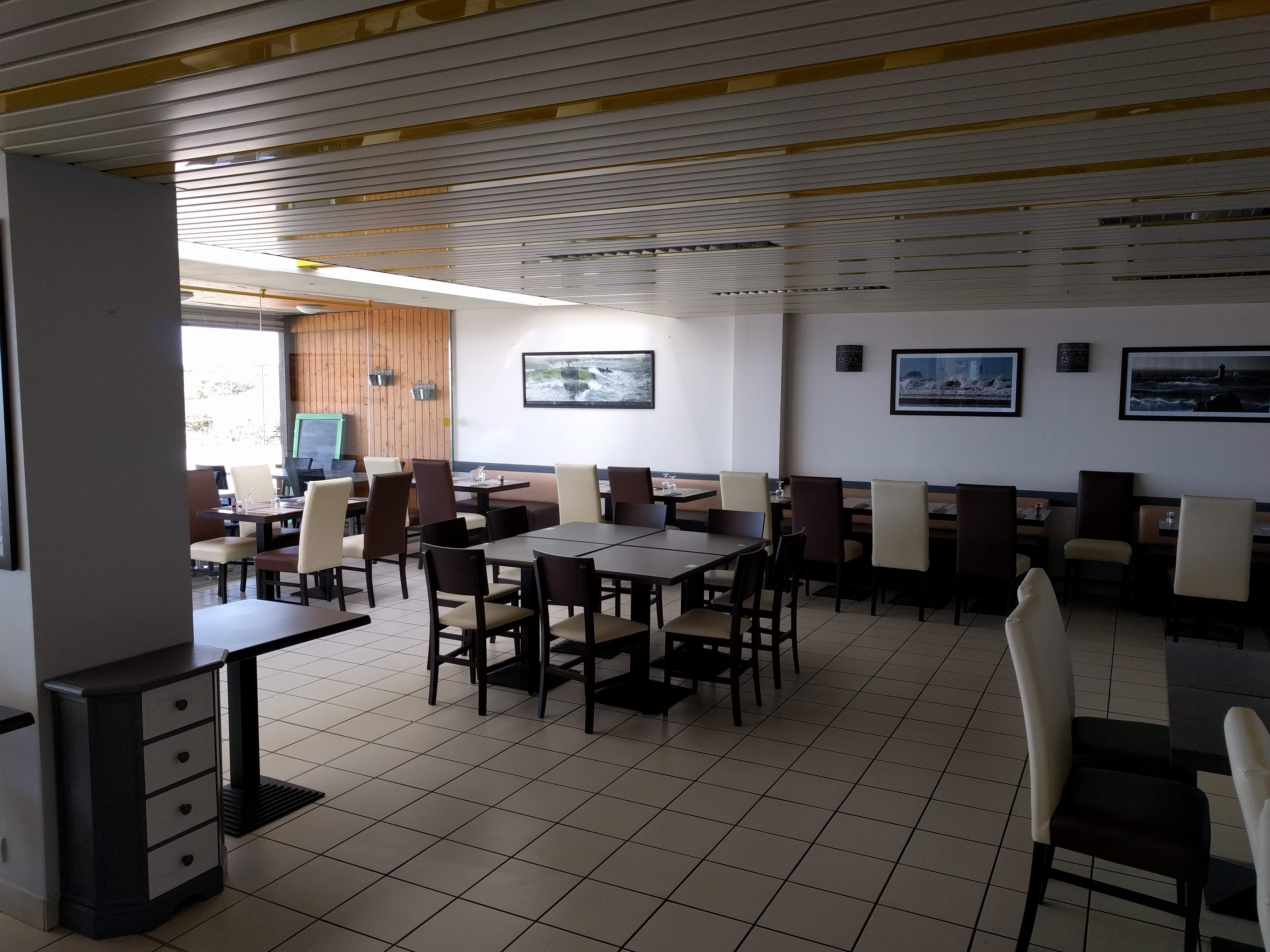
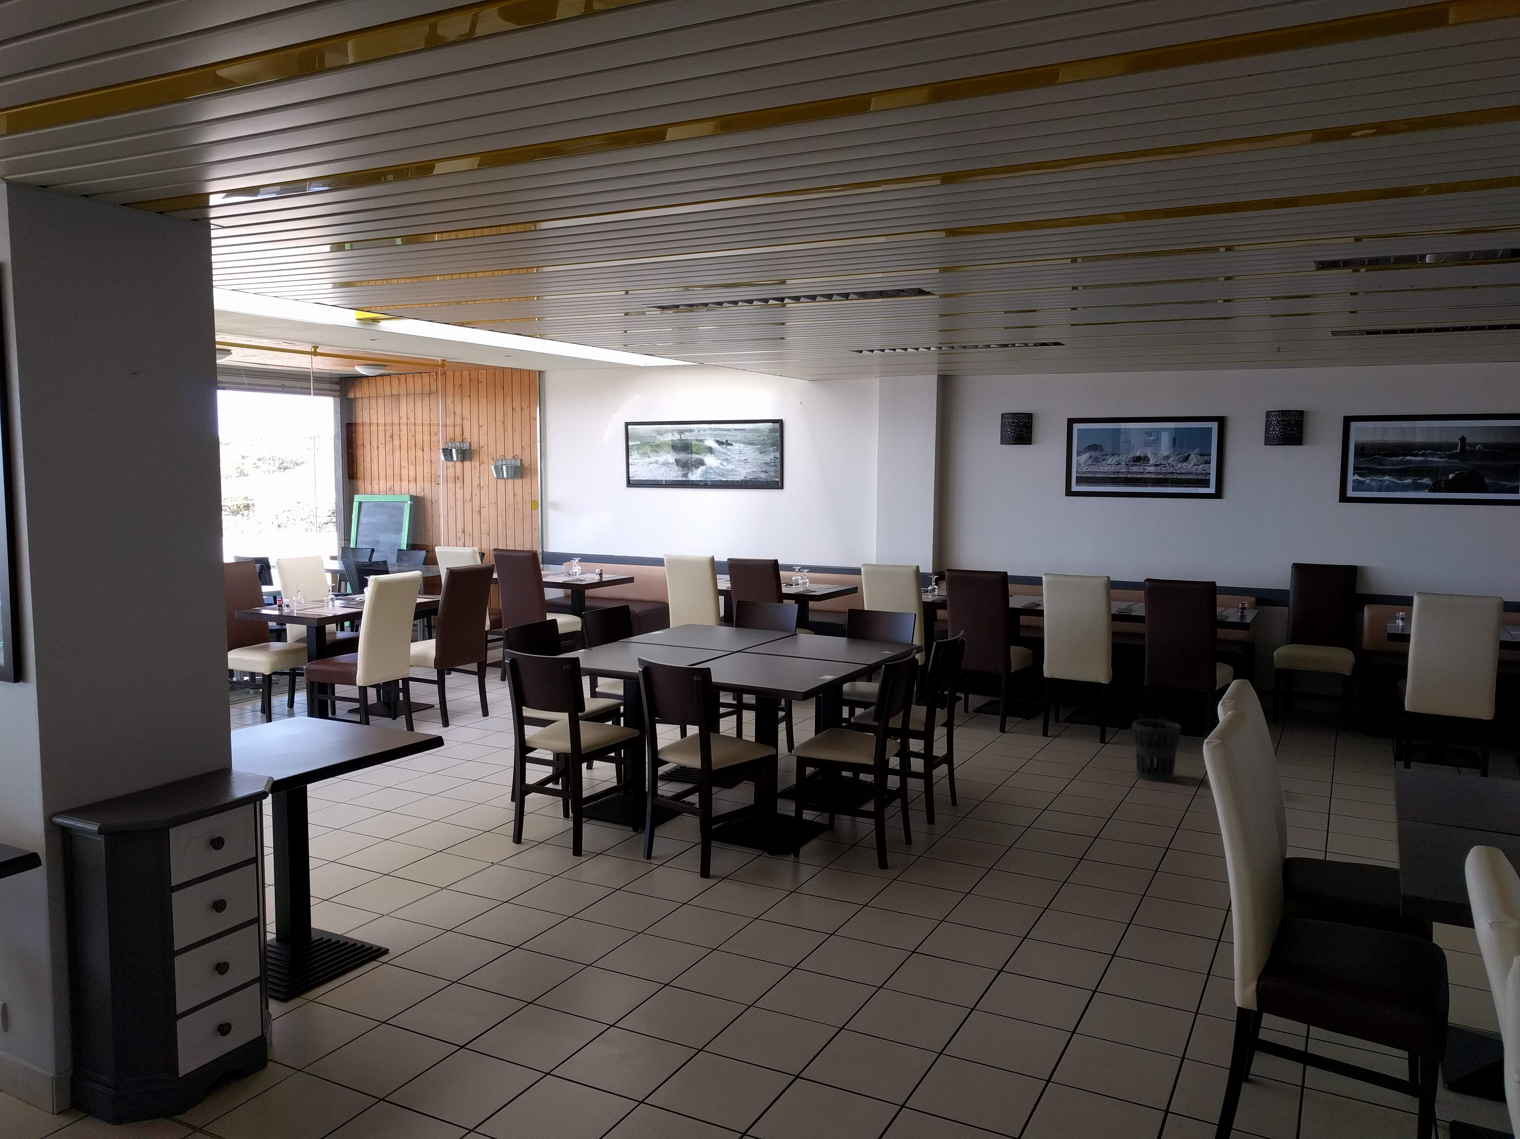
+ wastebasket (1156, 750)
